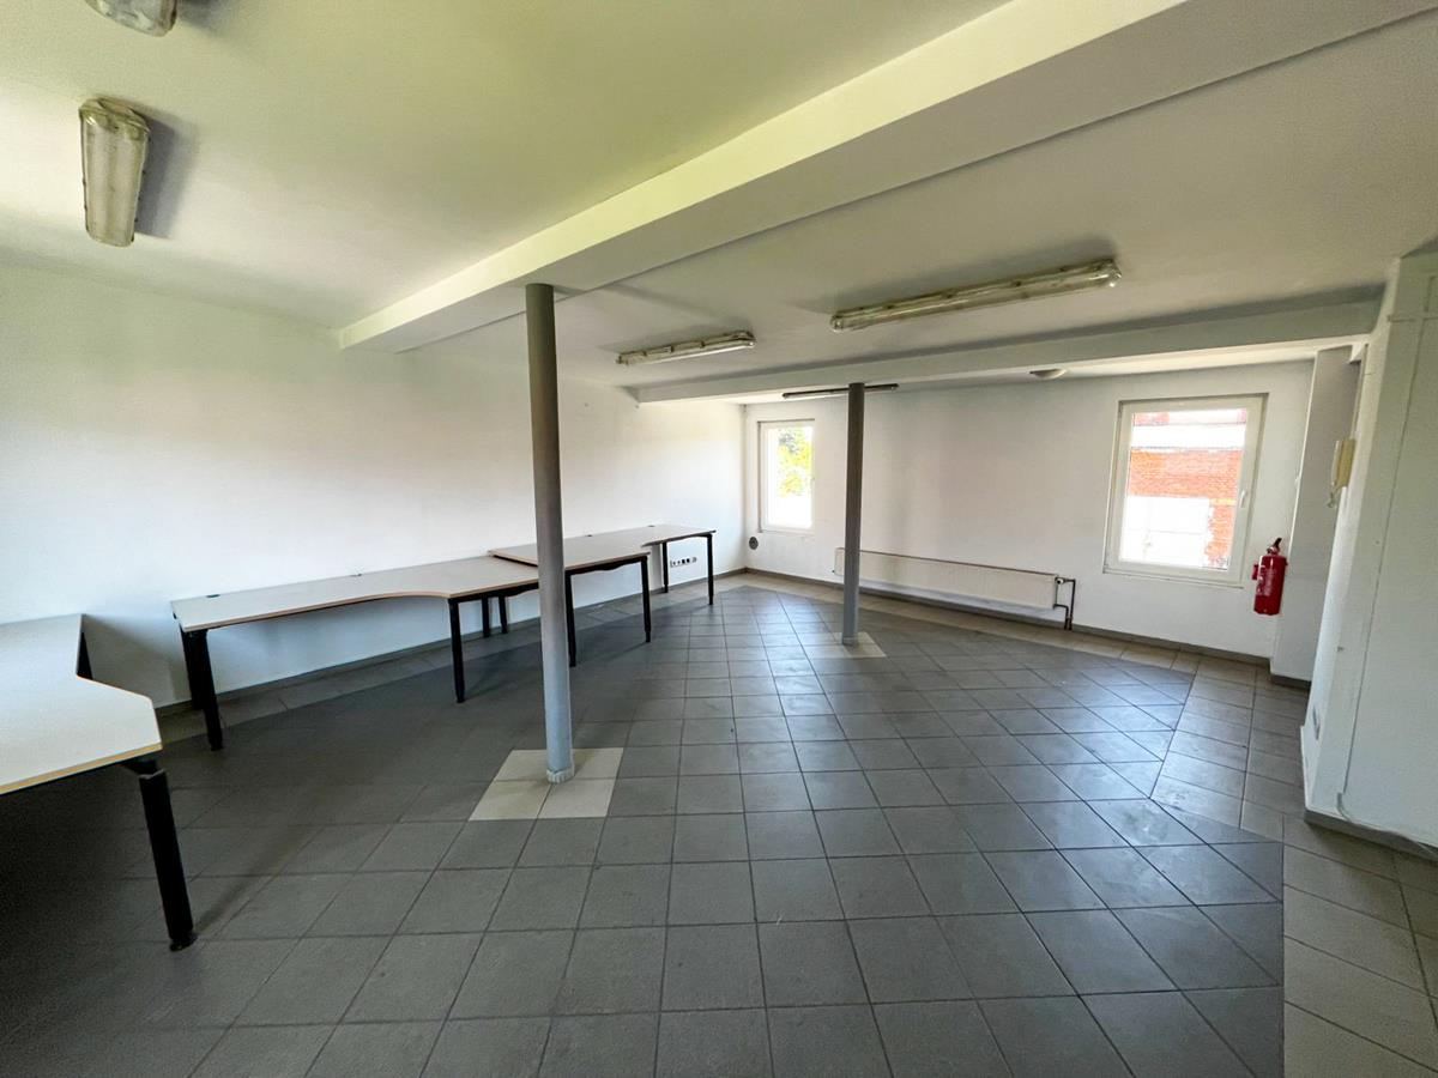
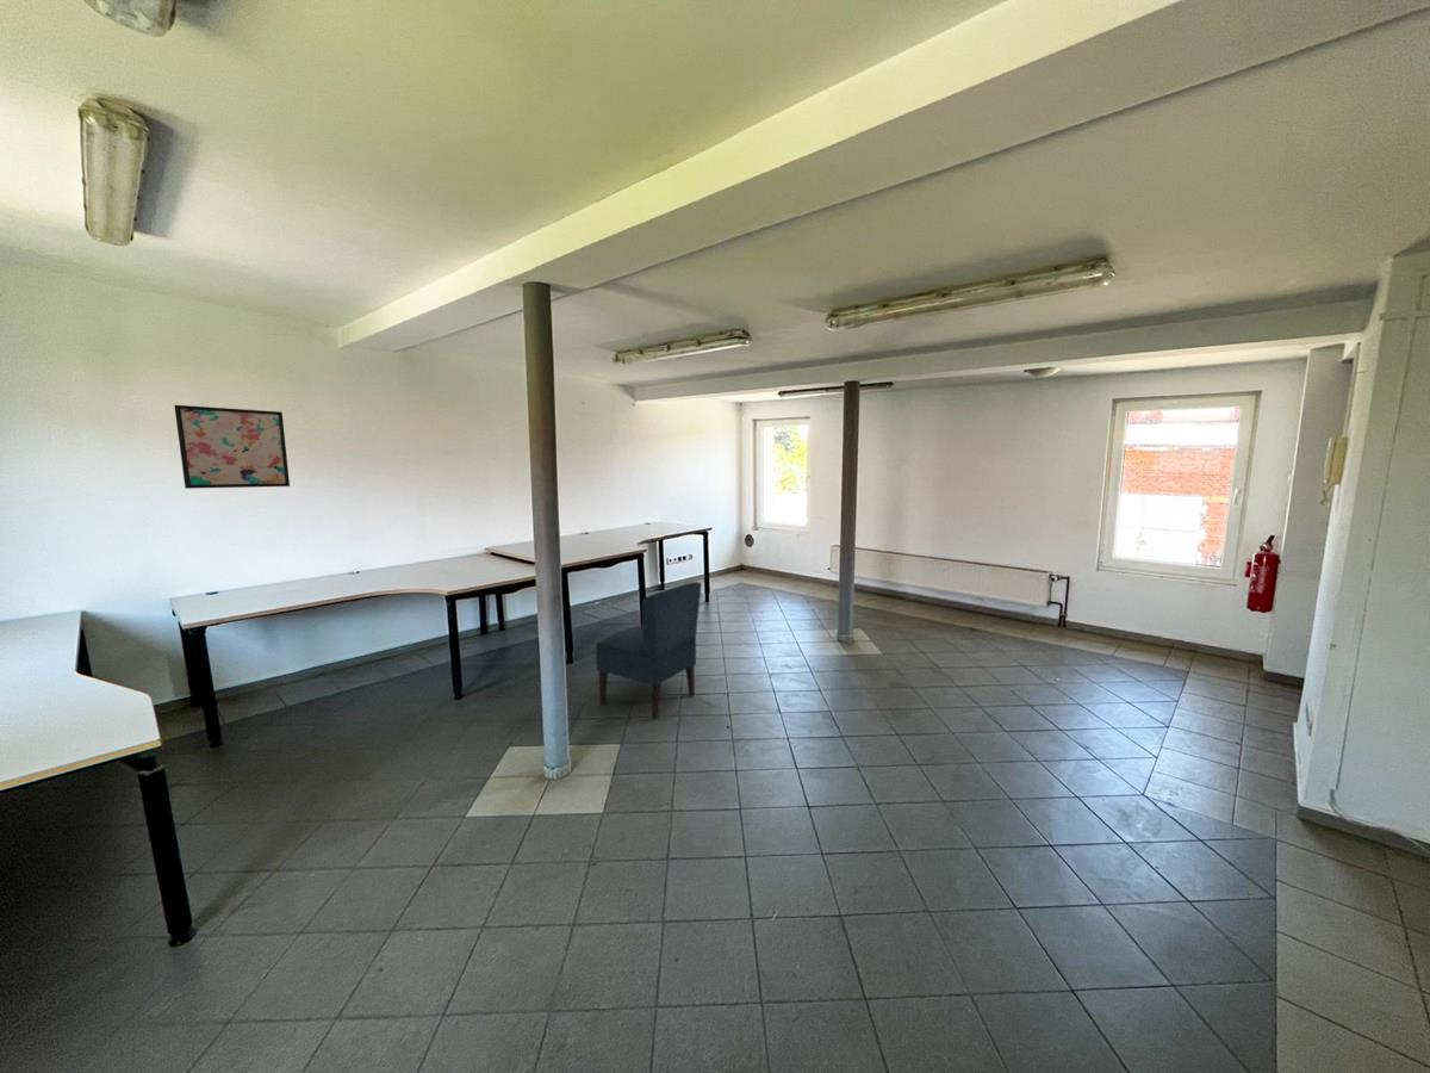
+ wall art (235, 448)
+ chair (647, 641)
